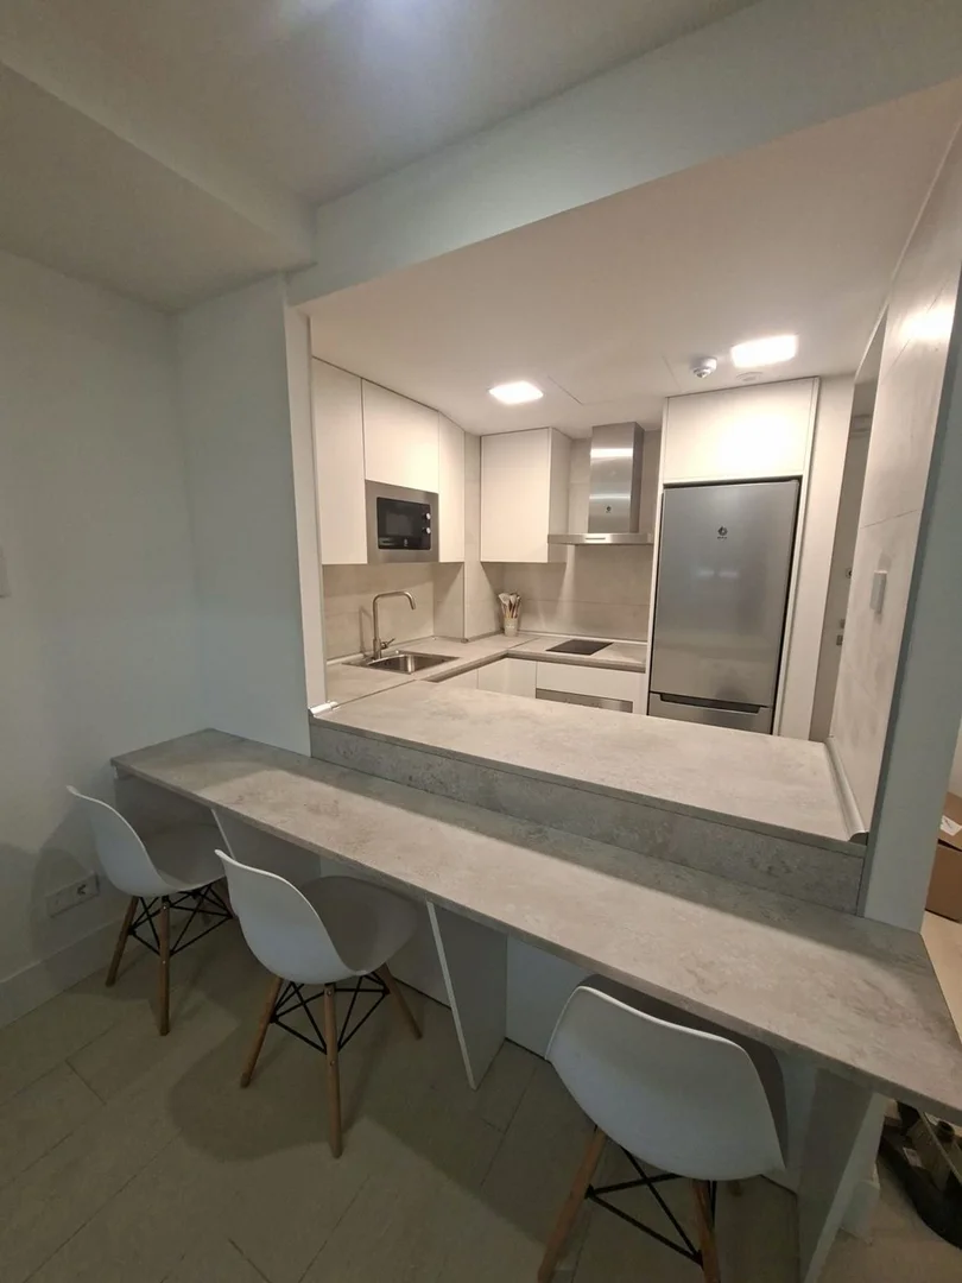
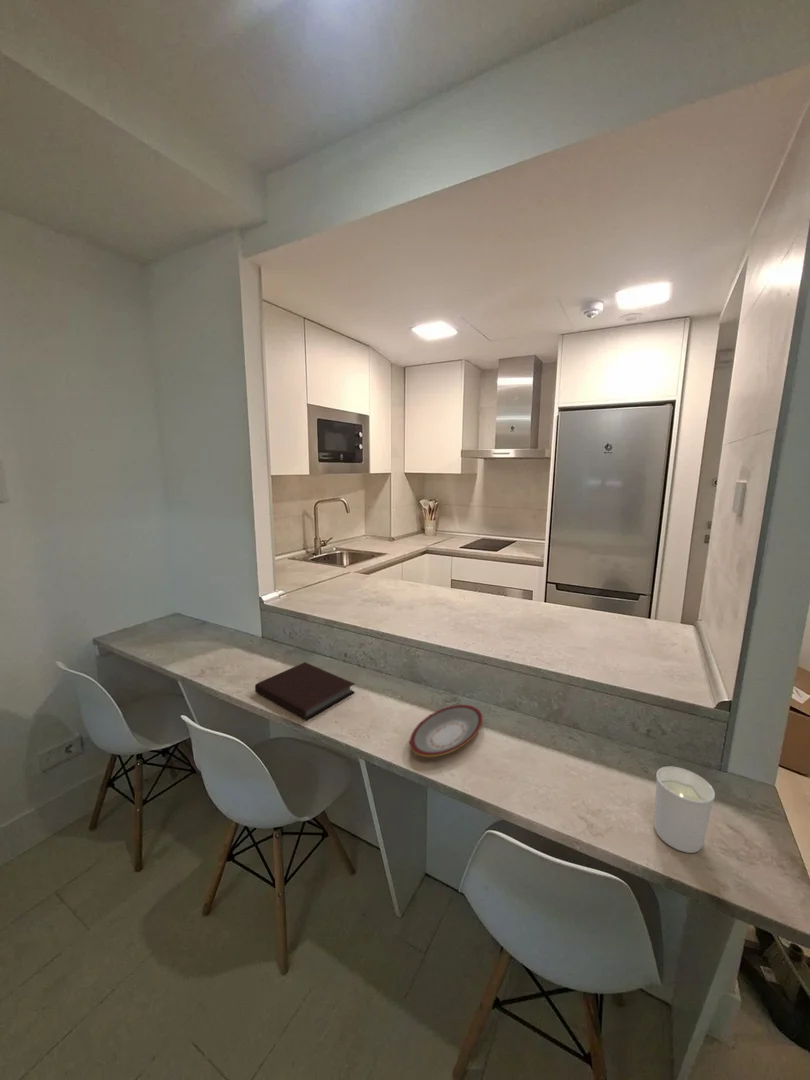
+ candle holder (681, 809)
+ notebook (305, 688)
+ plate (447, 731)
